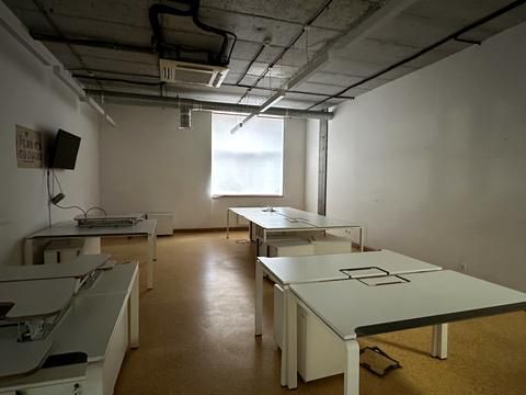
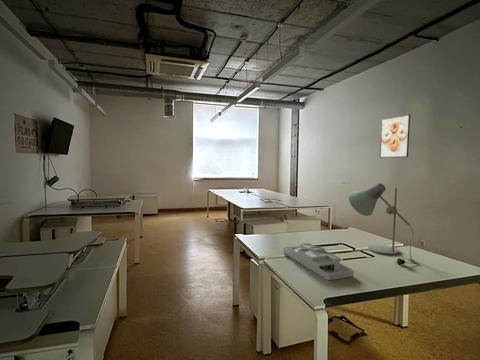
+ desk lamp (386, 212)
+ desk organizer (314, 256)
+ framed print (393, 137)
